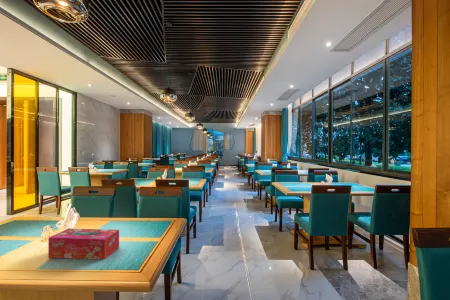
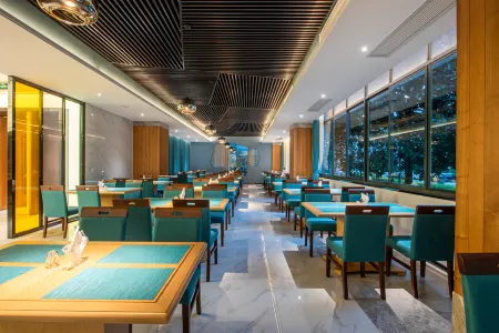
- tissue box (85, 243)
